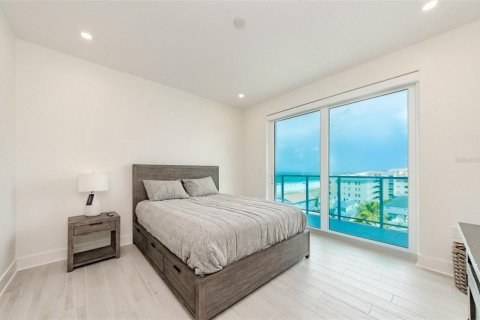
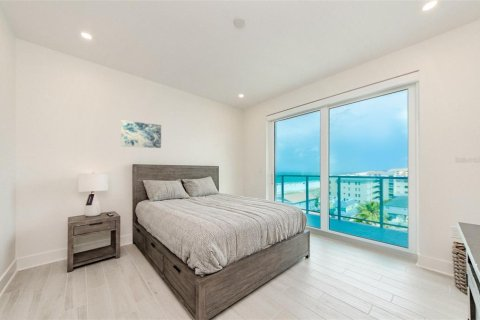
+ wall art (142, 135)
